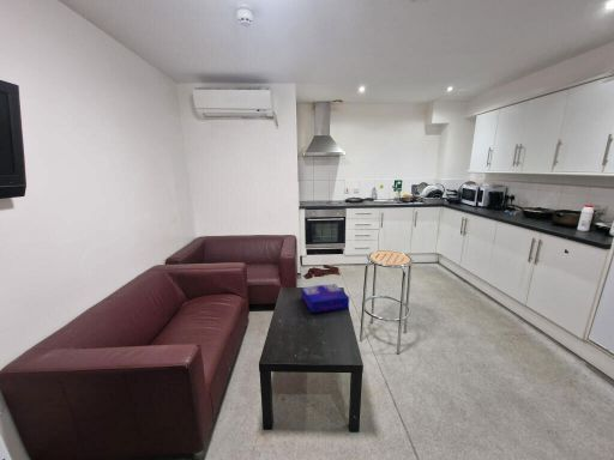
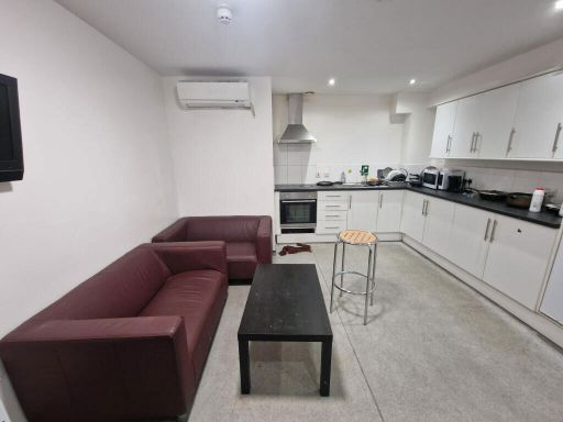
- board game (324, 297)
